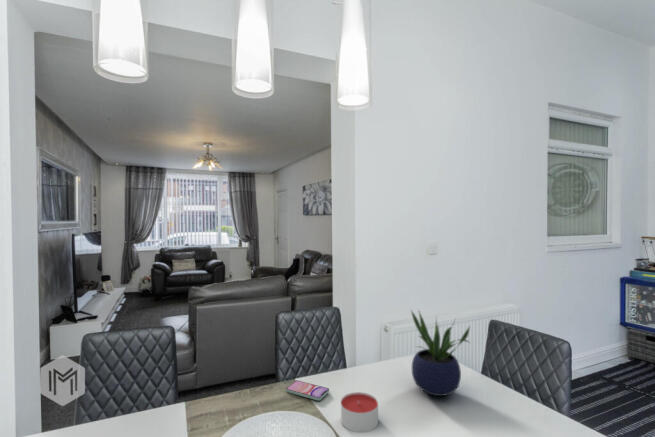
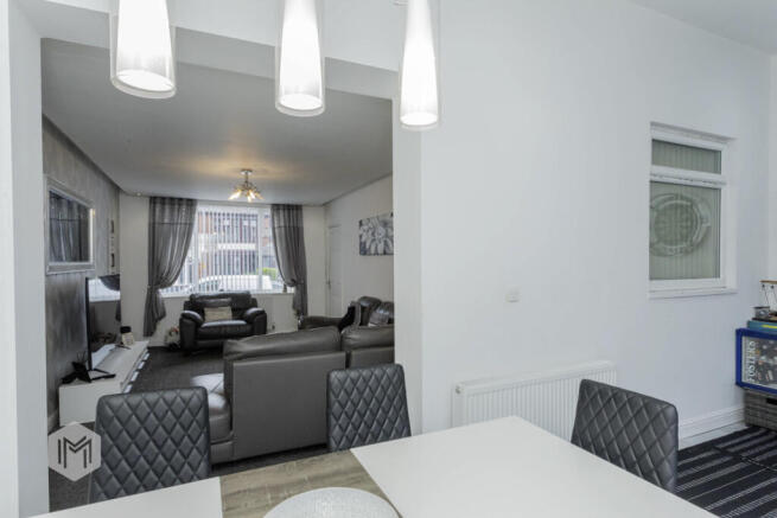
- potted plant (436, 350)
- candle (359, 410)
- smartphone (307, 390)
